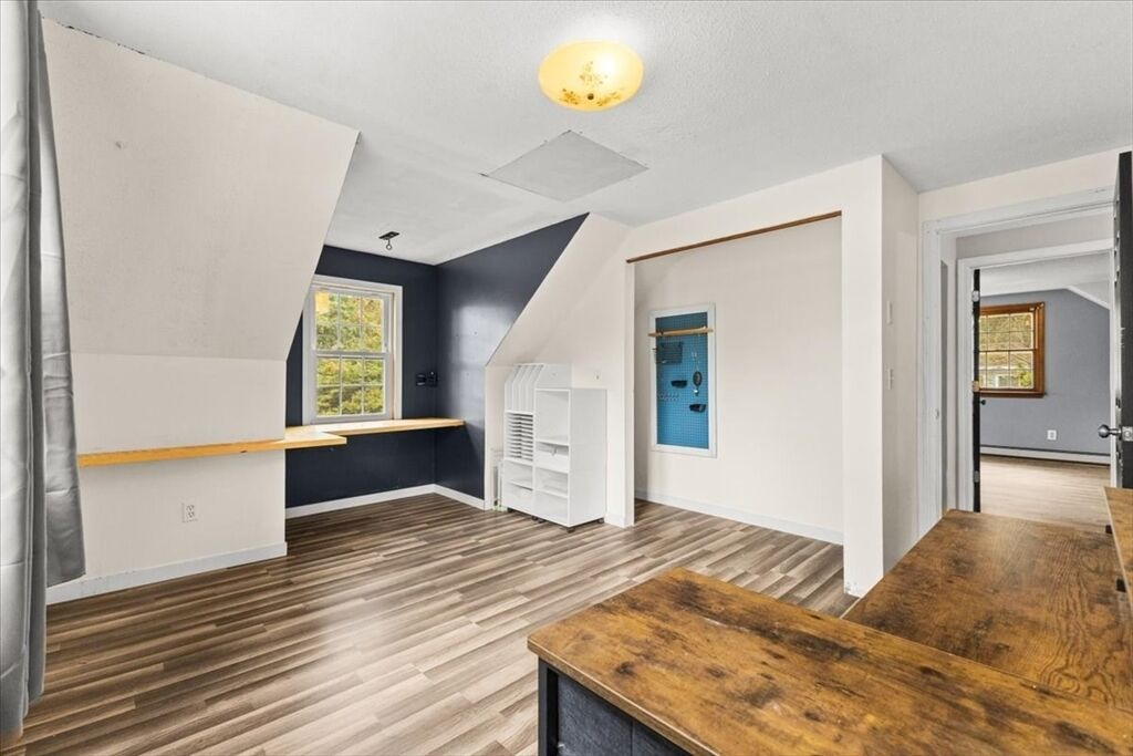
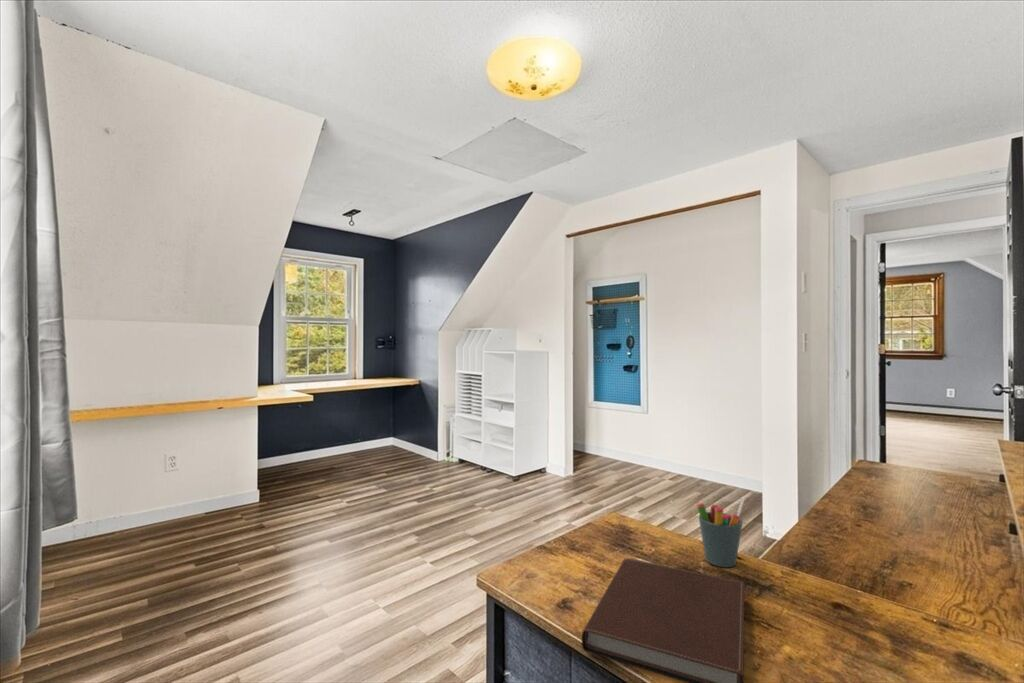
+ pen holder (720, 528)
+ notebook (670, 613)
